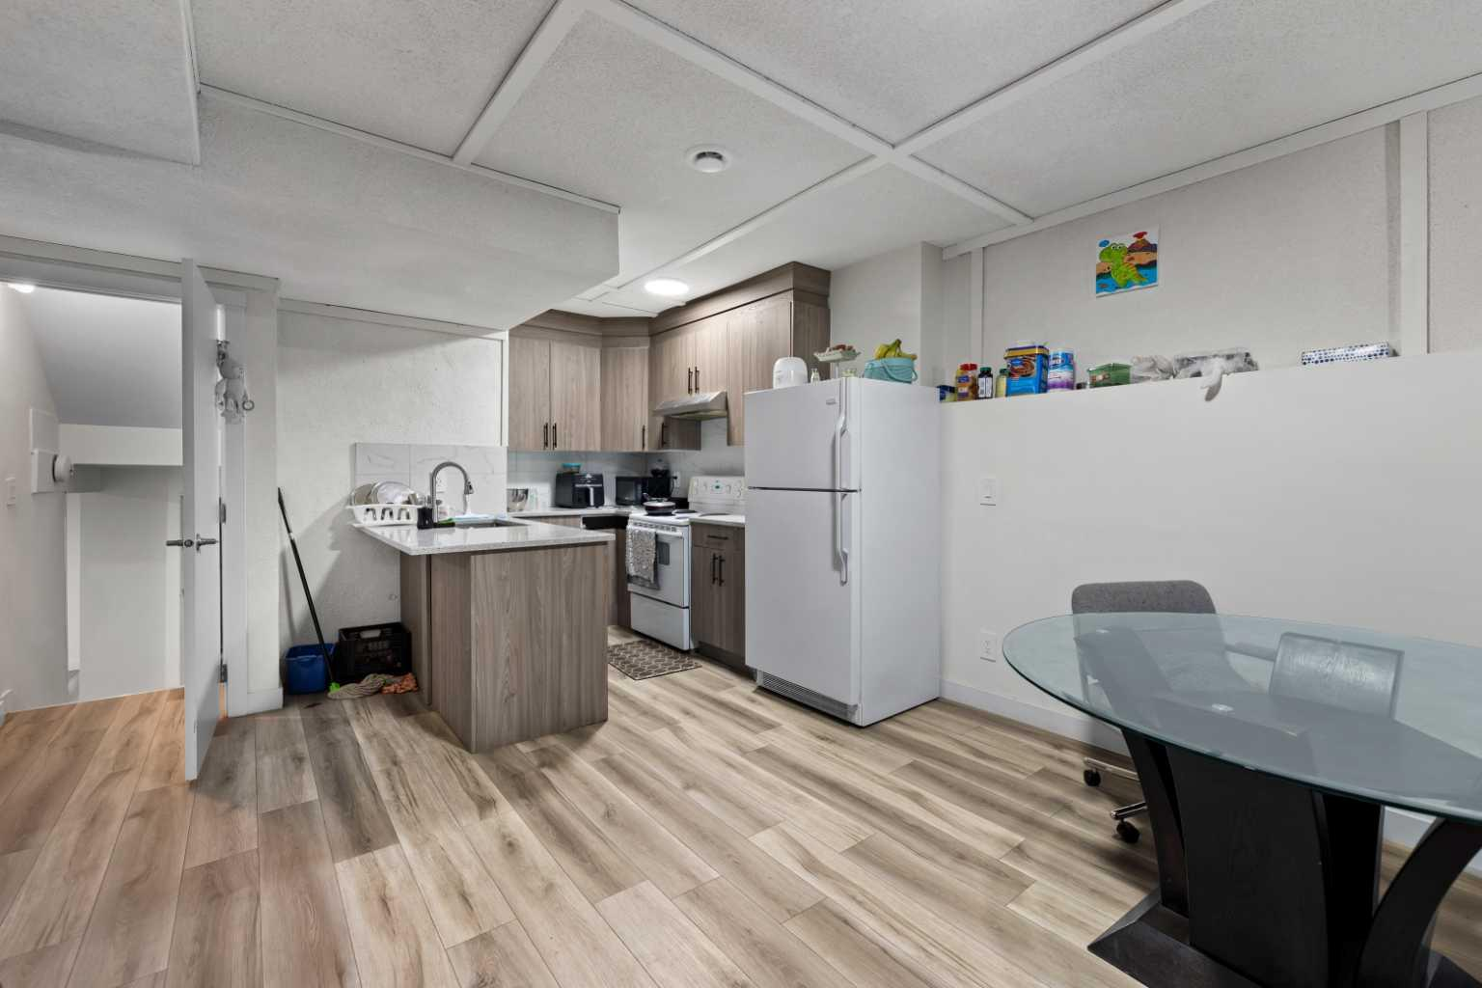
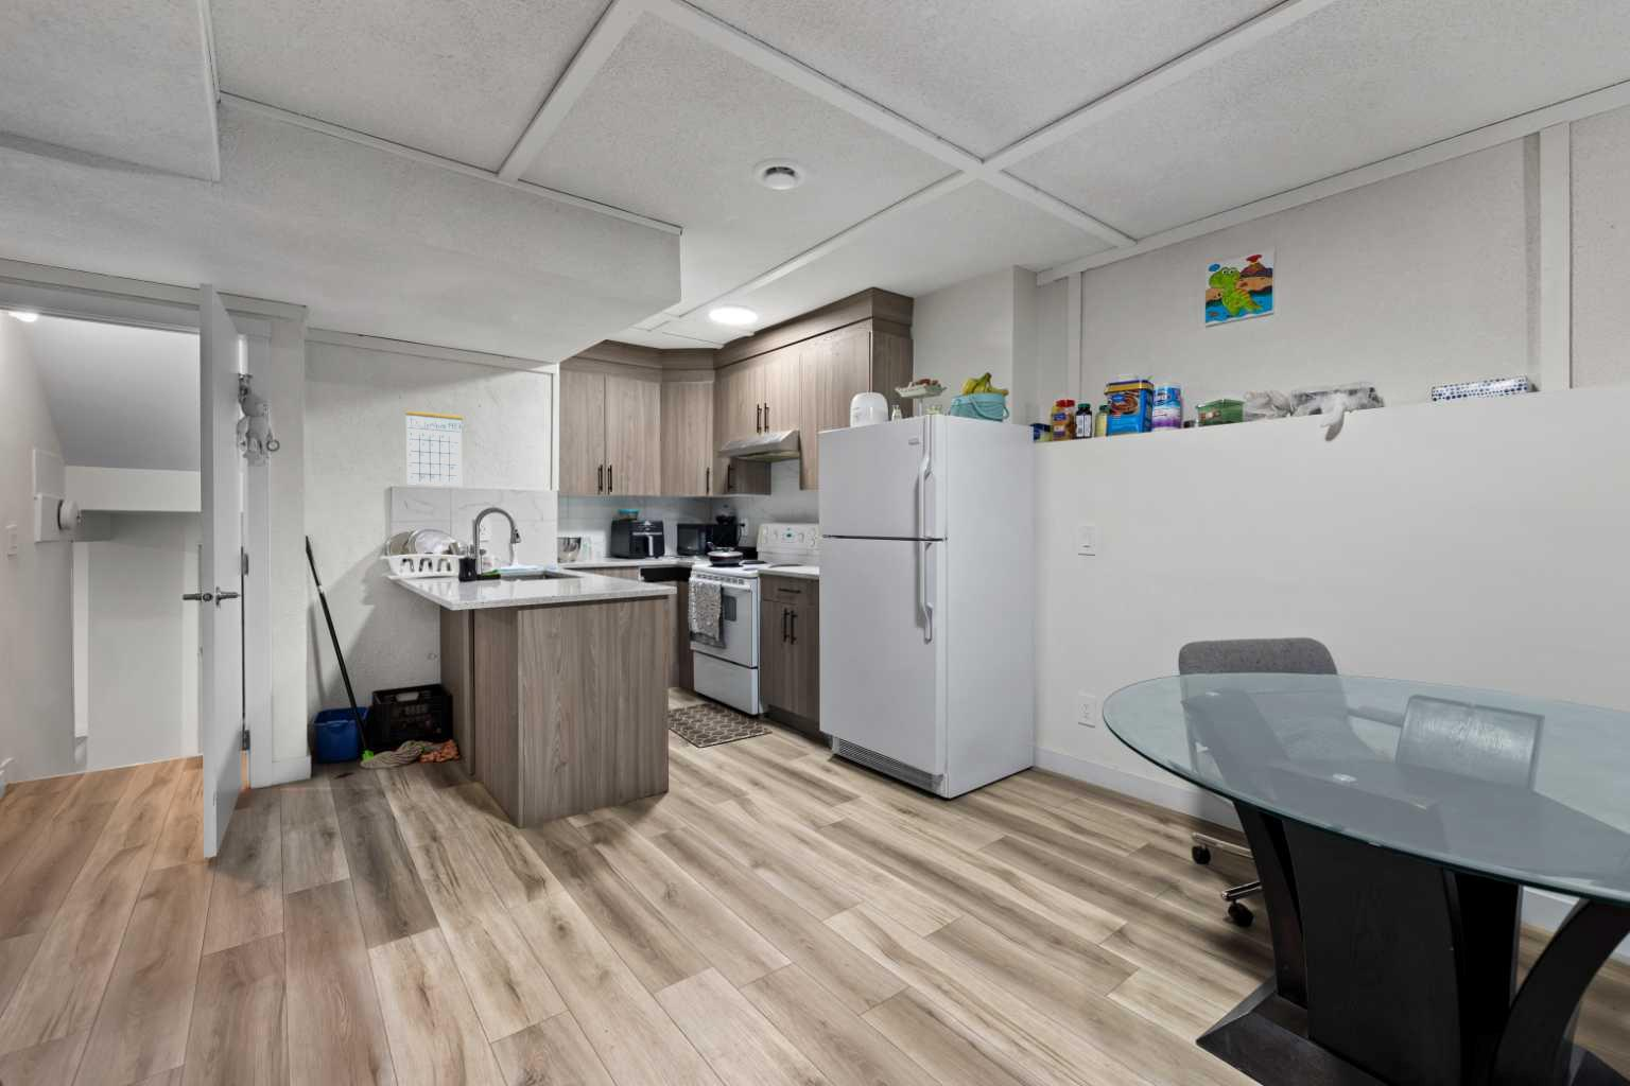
+ calendar (434, 440)
